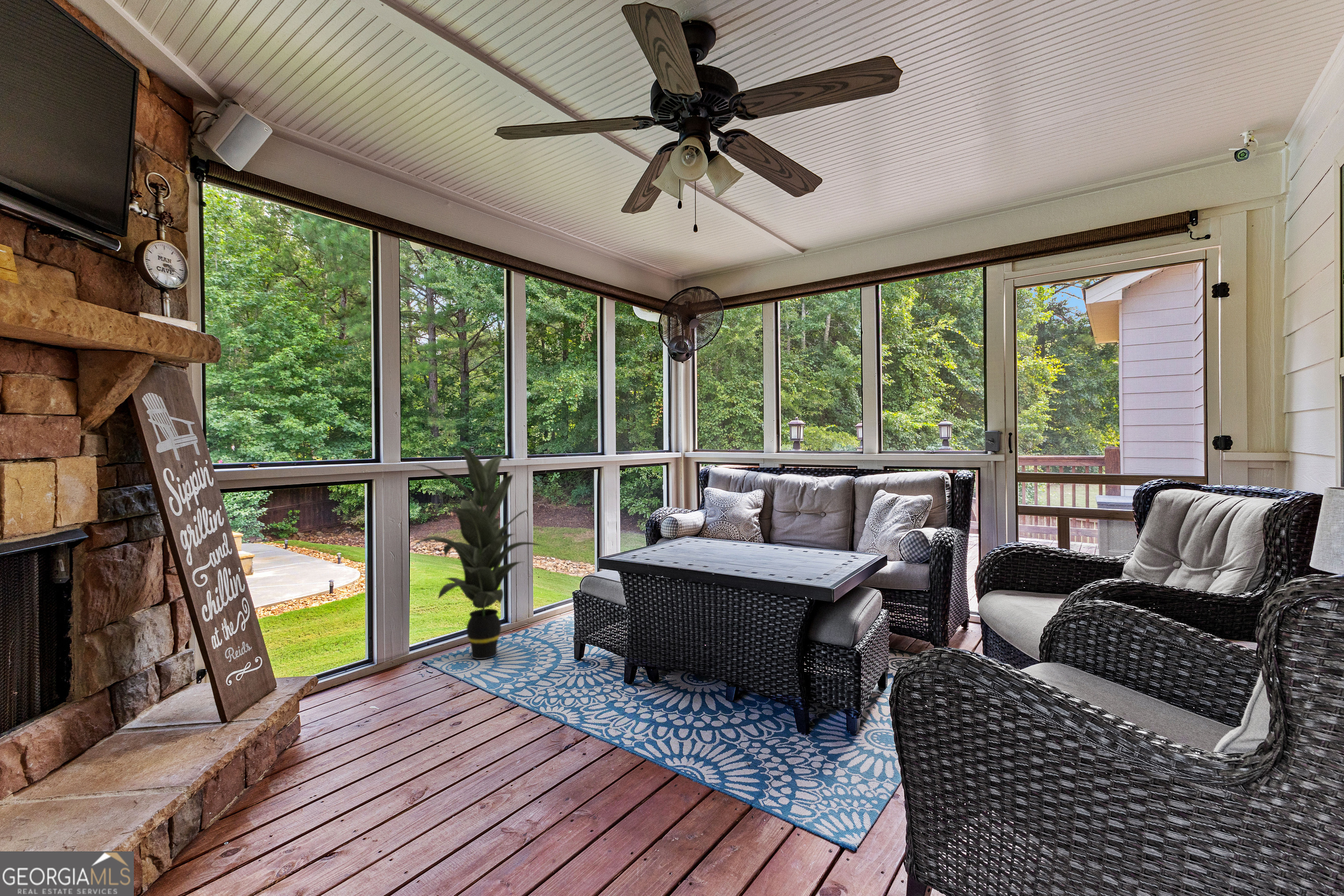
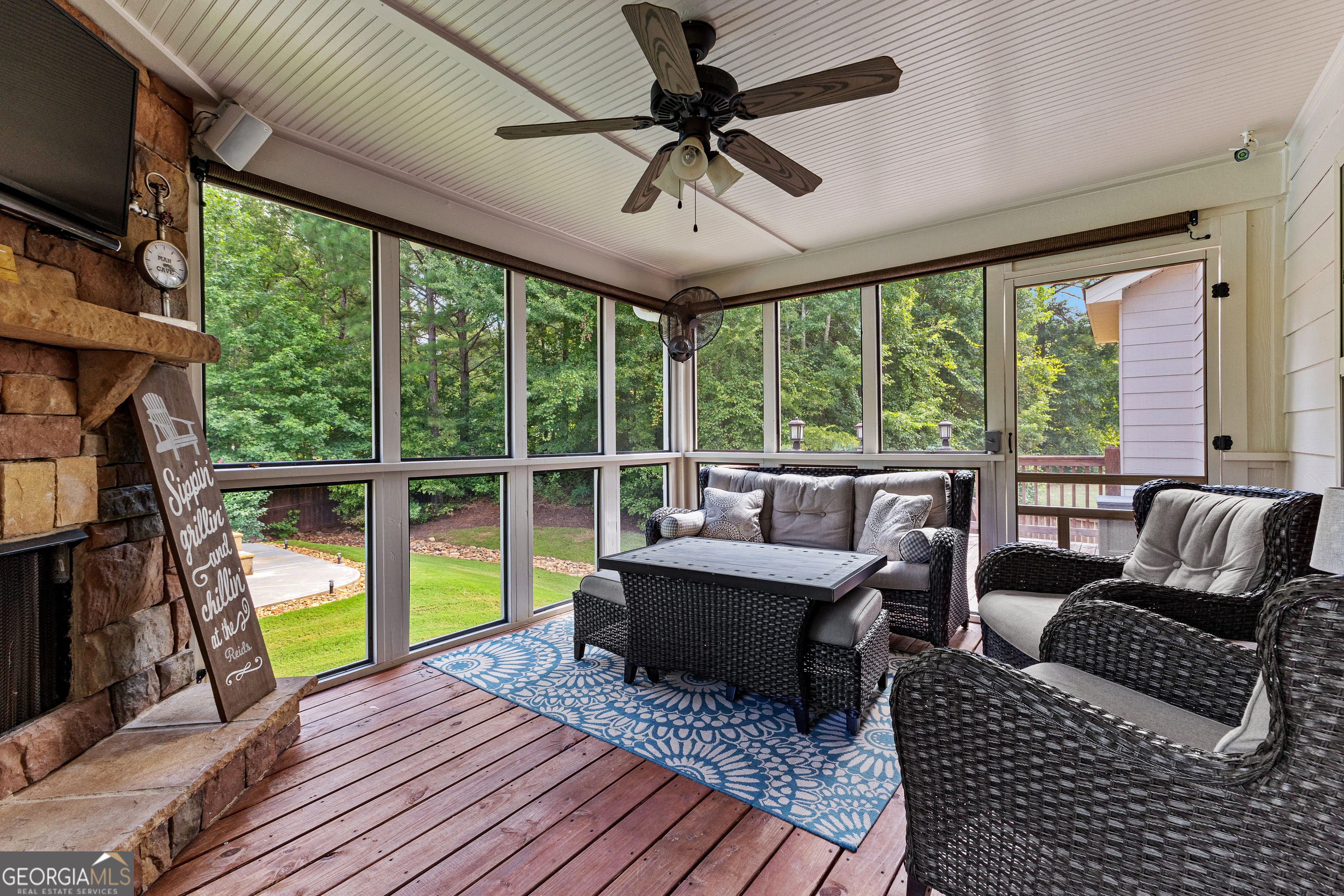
- indoor plant (473, 551)
